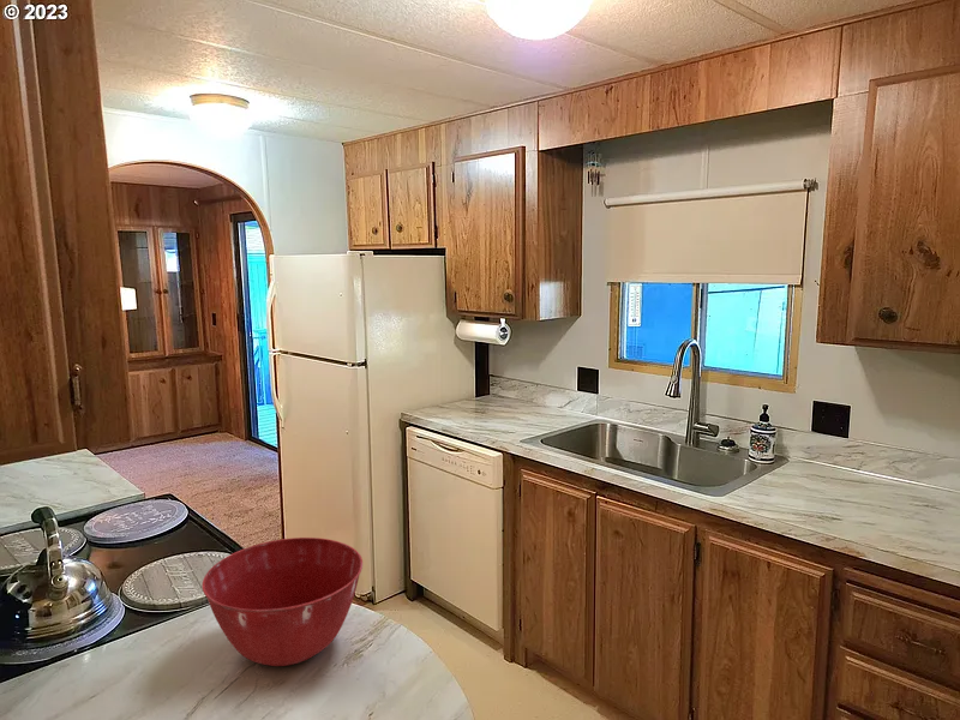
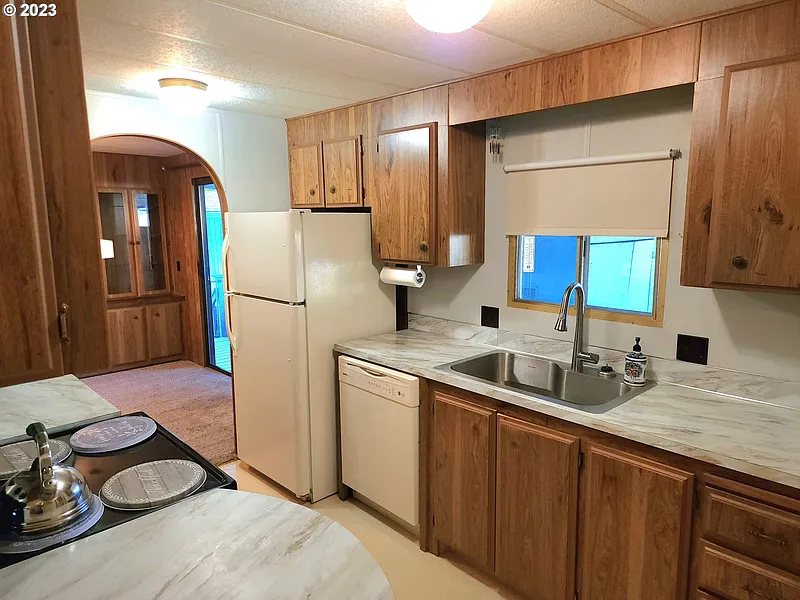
- mixing bowl (286, 607)
